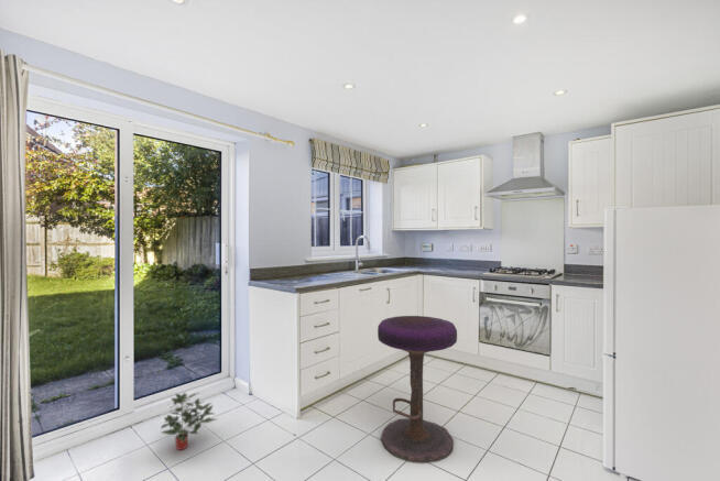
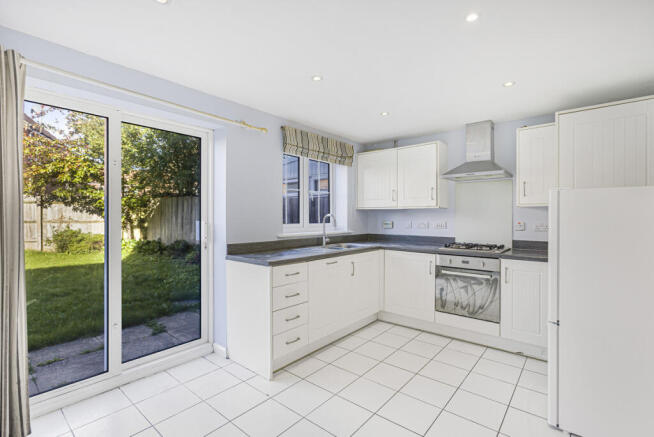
- stool (416, 379)
- potted plant (189, 420)
